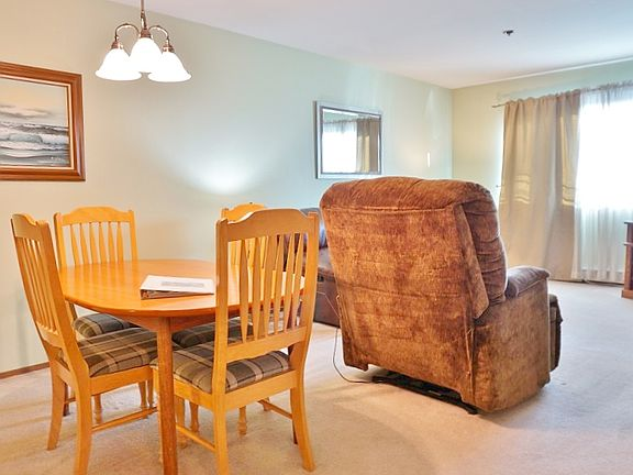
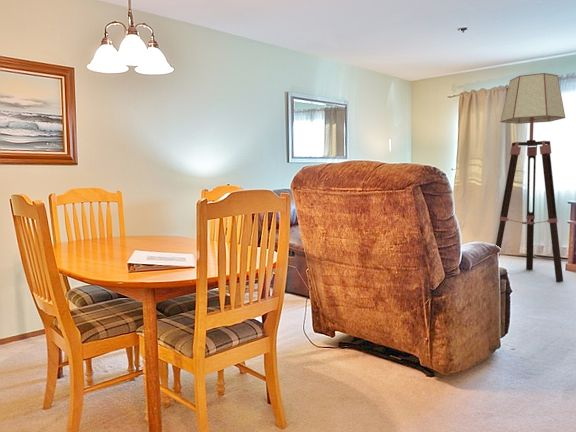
+ floor lamp (534, 177)
